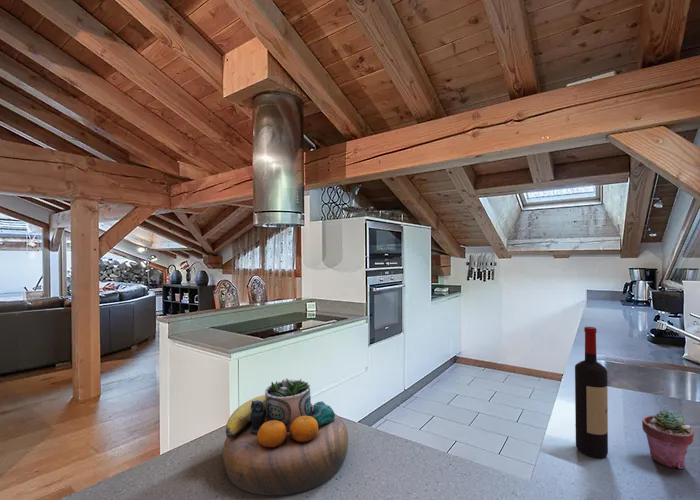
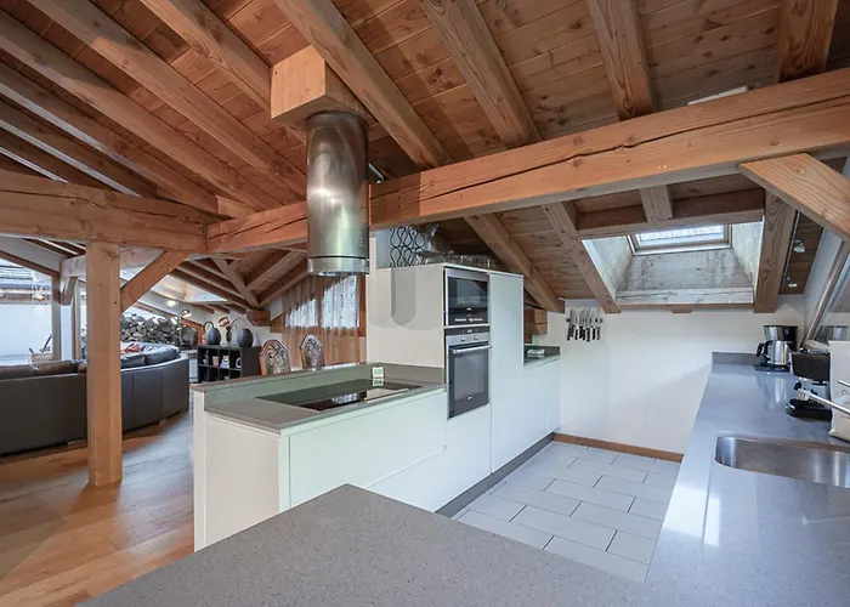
- decorative bowl (287, 419)
- potted succulent (667, 435)
- wine bottle (590, 389)
